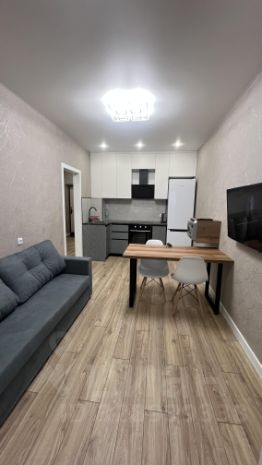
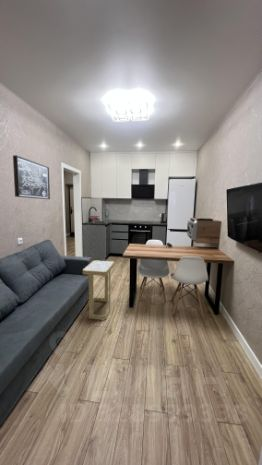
+ side table (105, 287)
+ wall art (33, 180)
